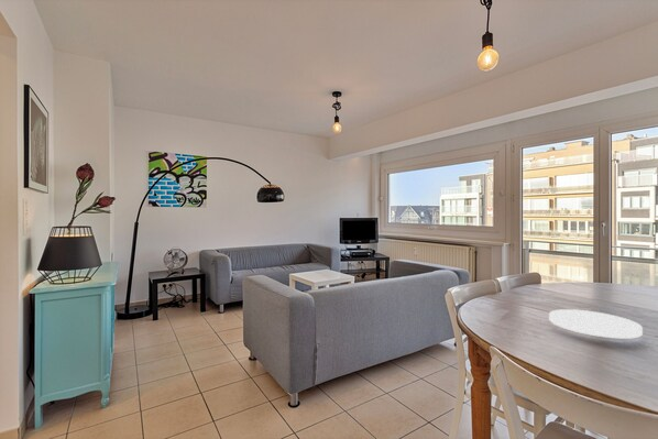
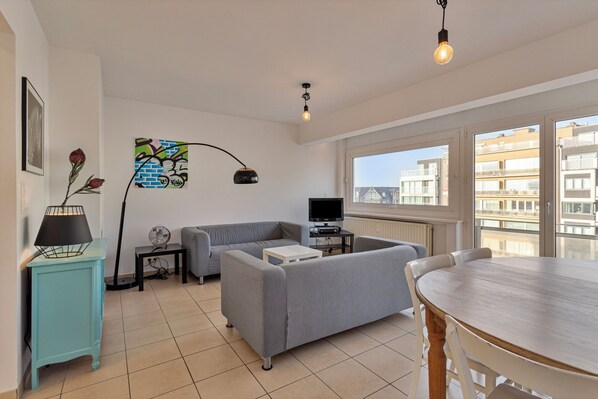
- plate (592, 322)
